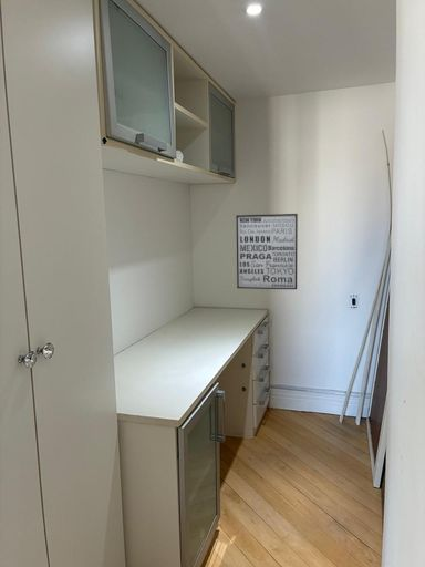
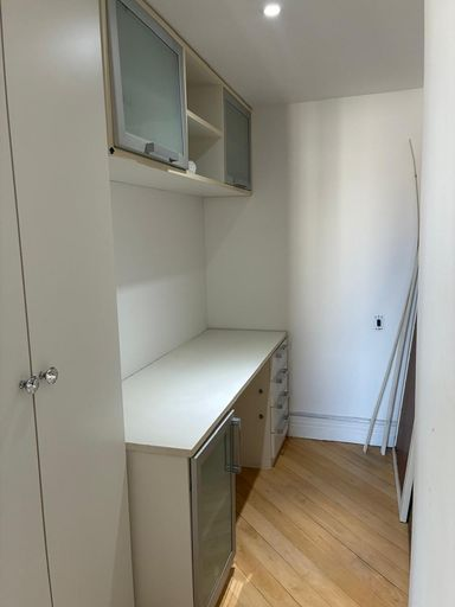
- wall art (266, 251)
